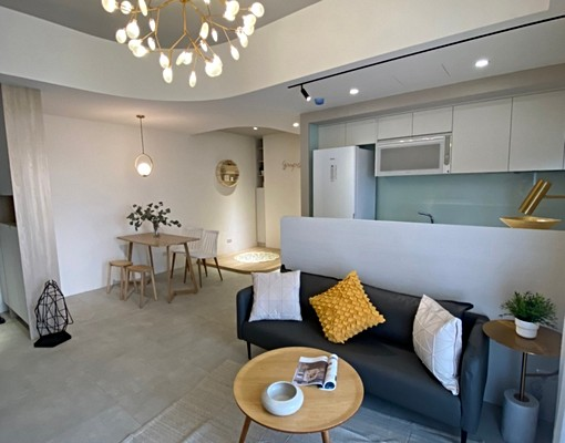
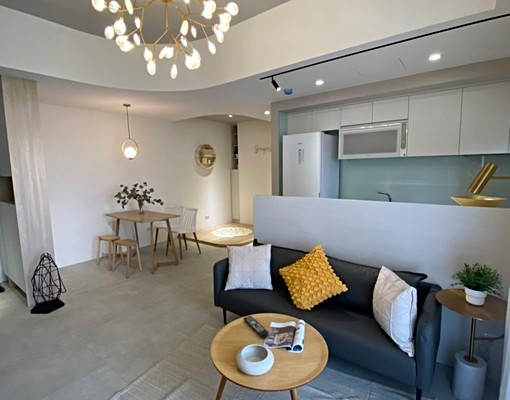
+ remote control (255, 326)
